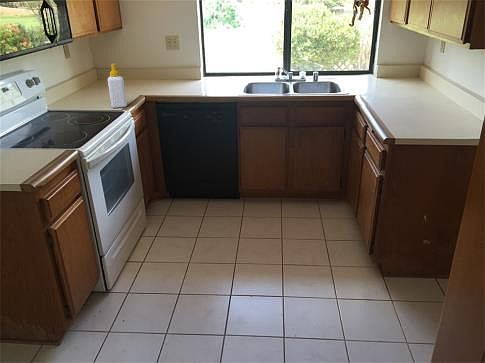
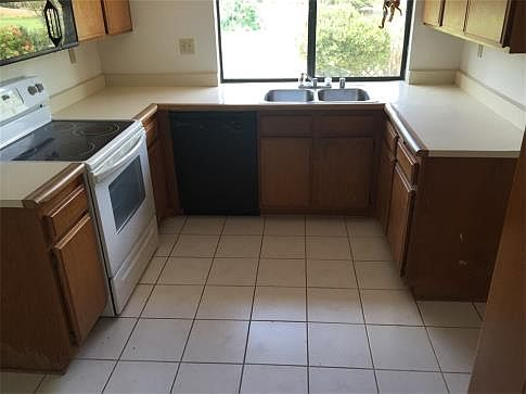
- soap bottle (116, 85)
